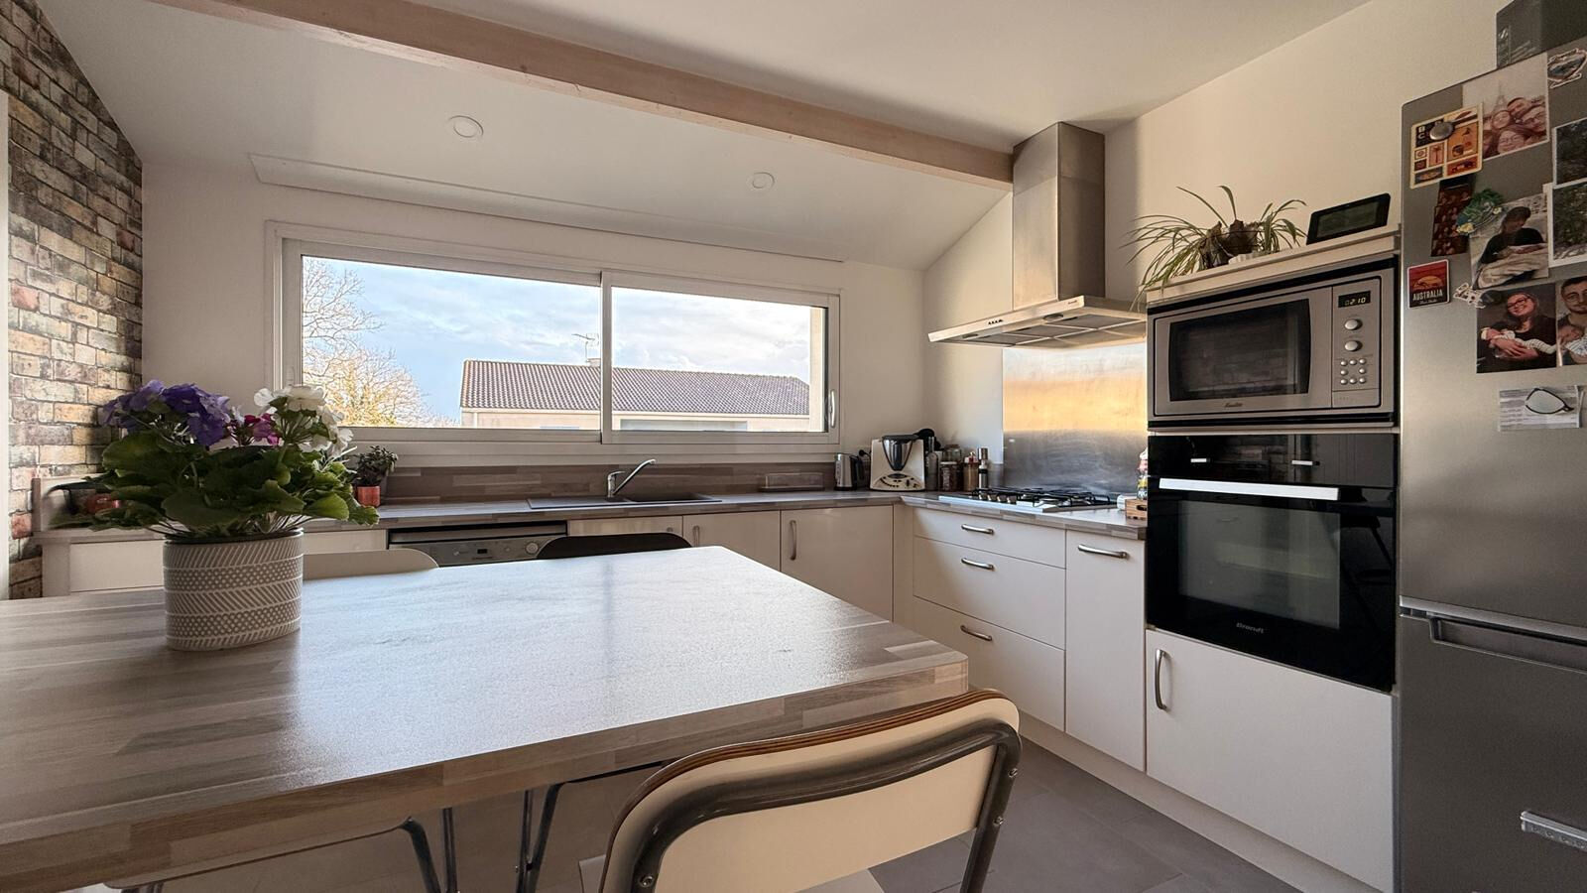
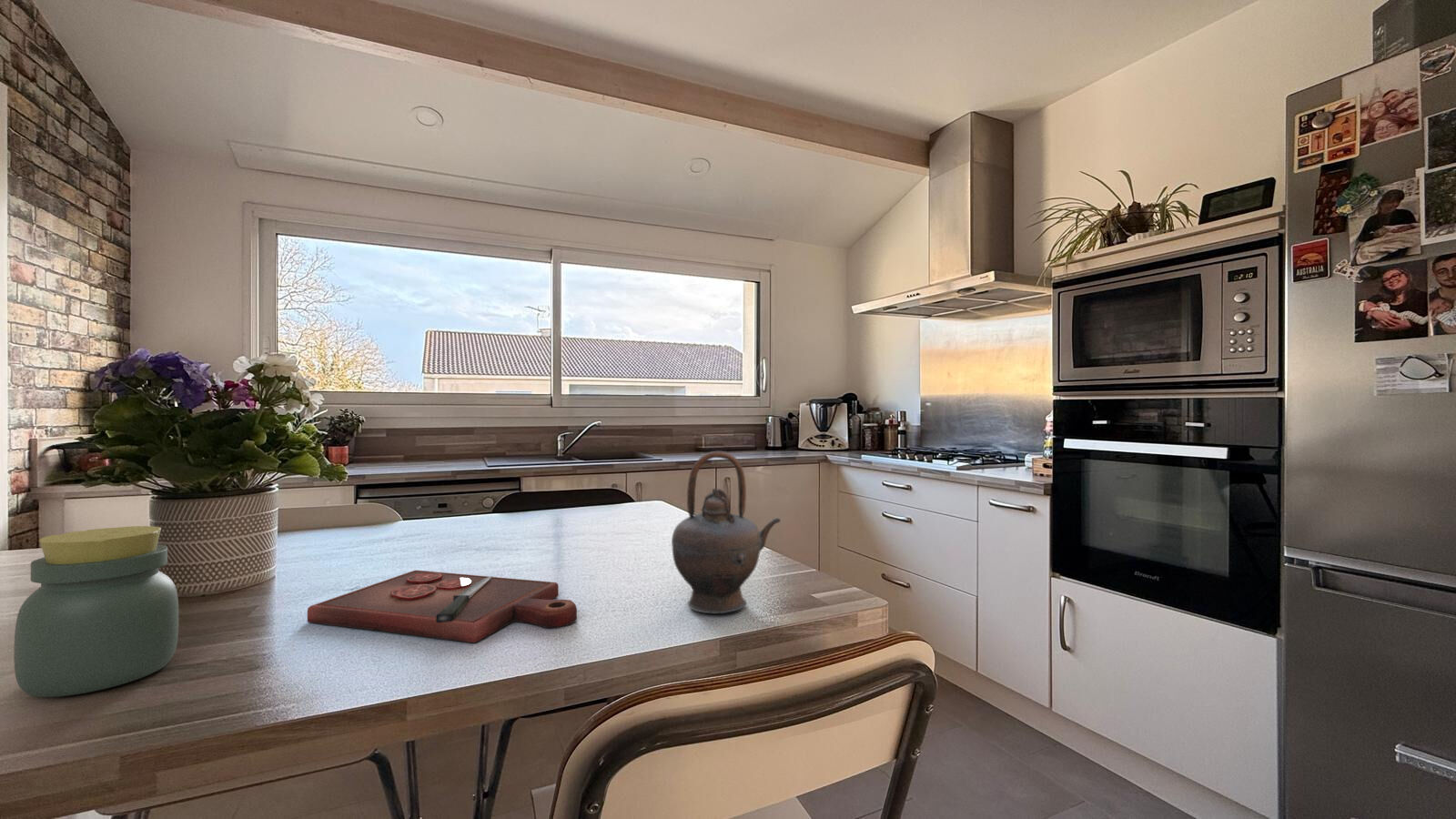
+ jar (101, 603)
+ cutting board (453, 596)
+ teapot (726, 529)
